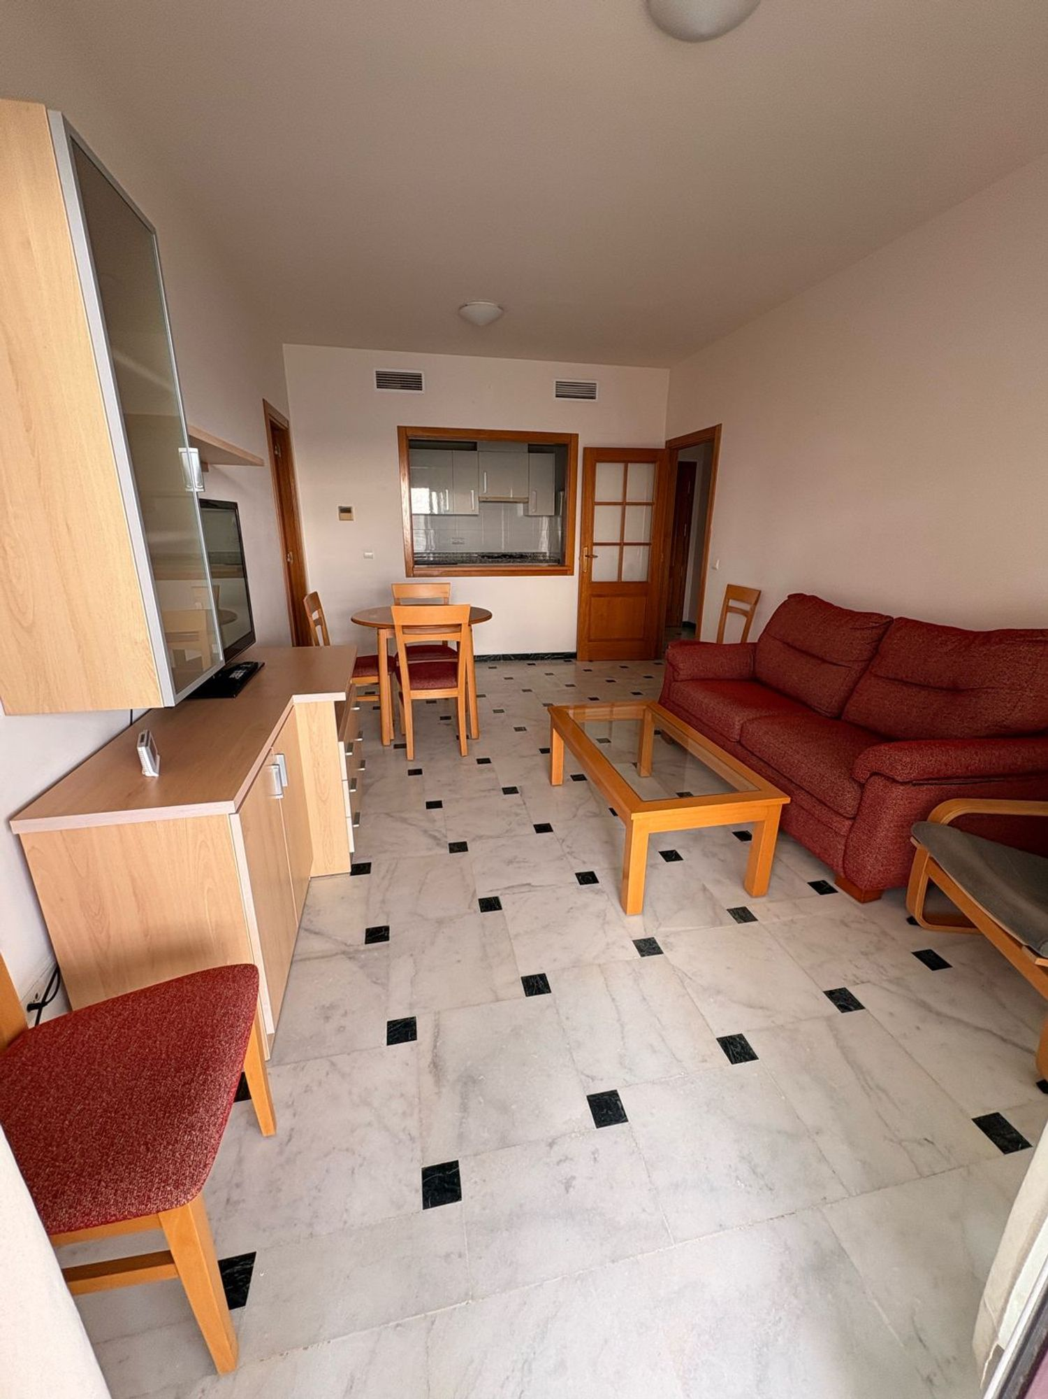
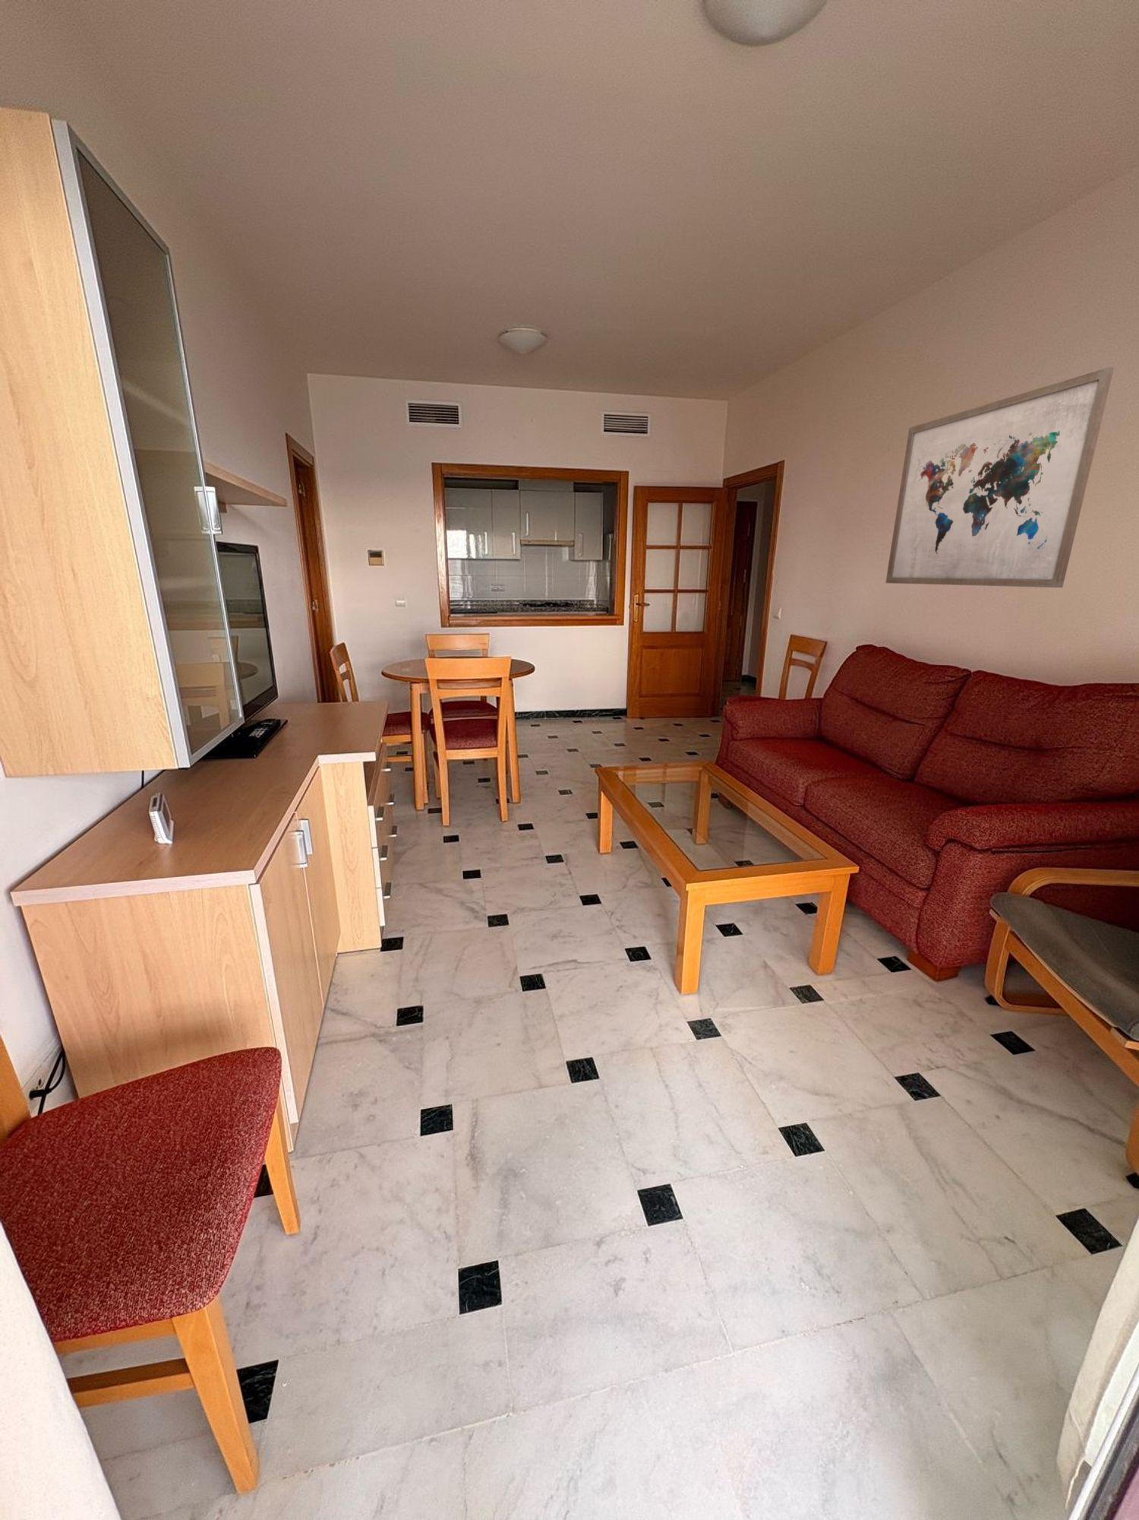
+ wall art (976, 497)
